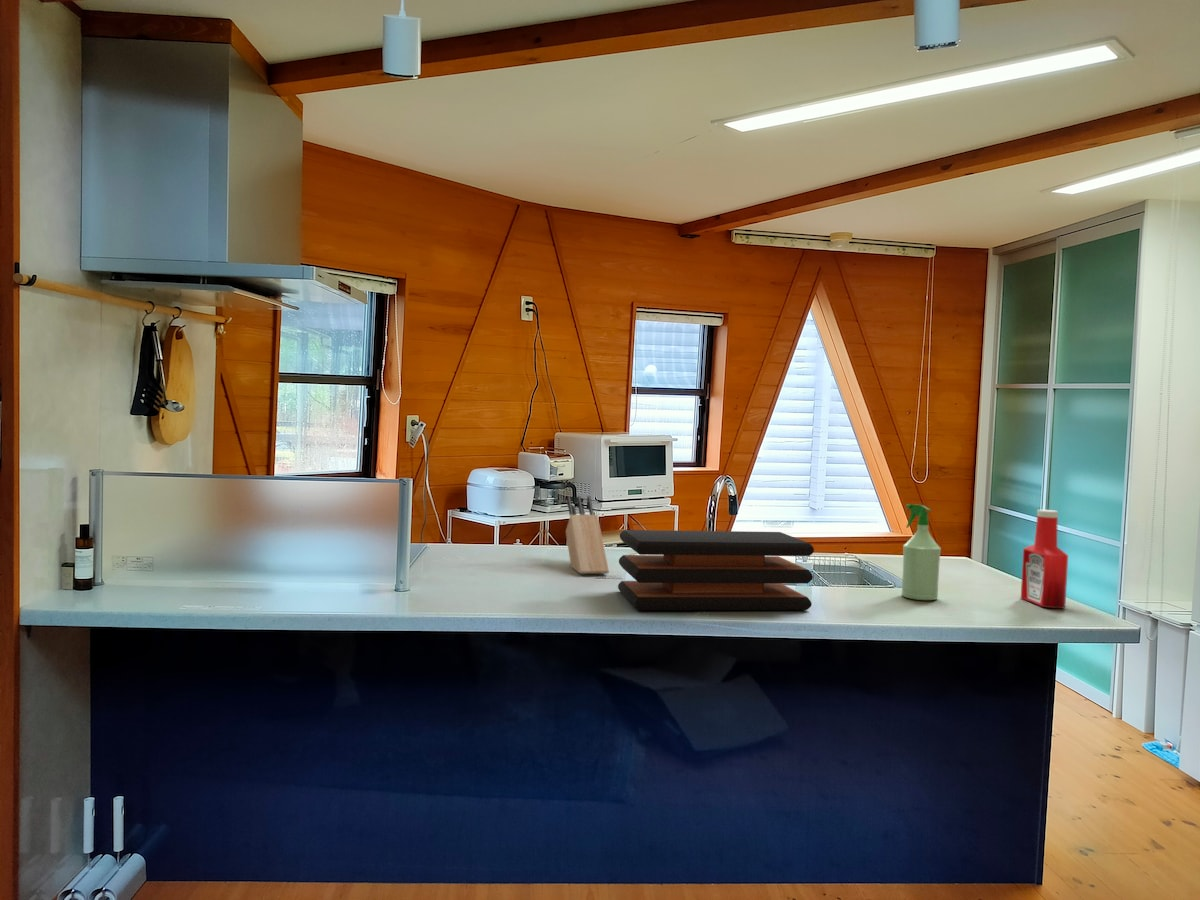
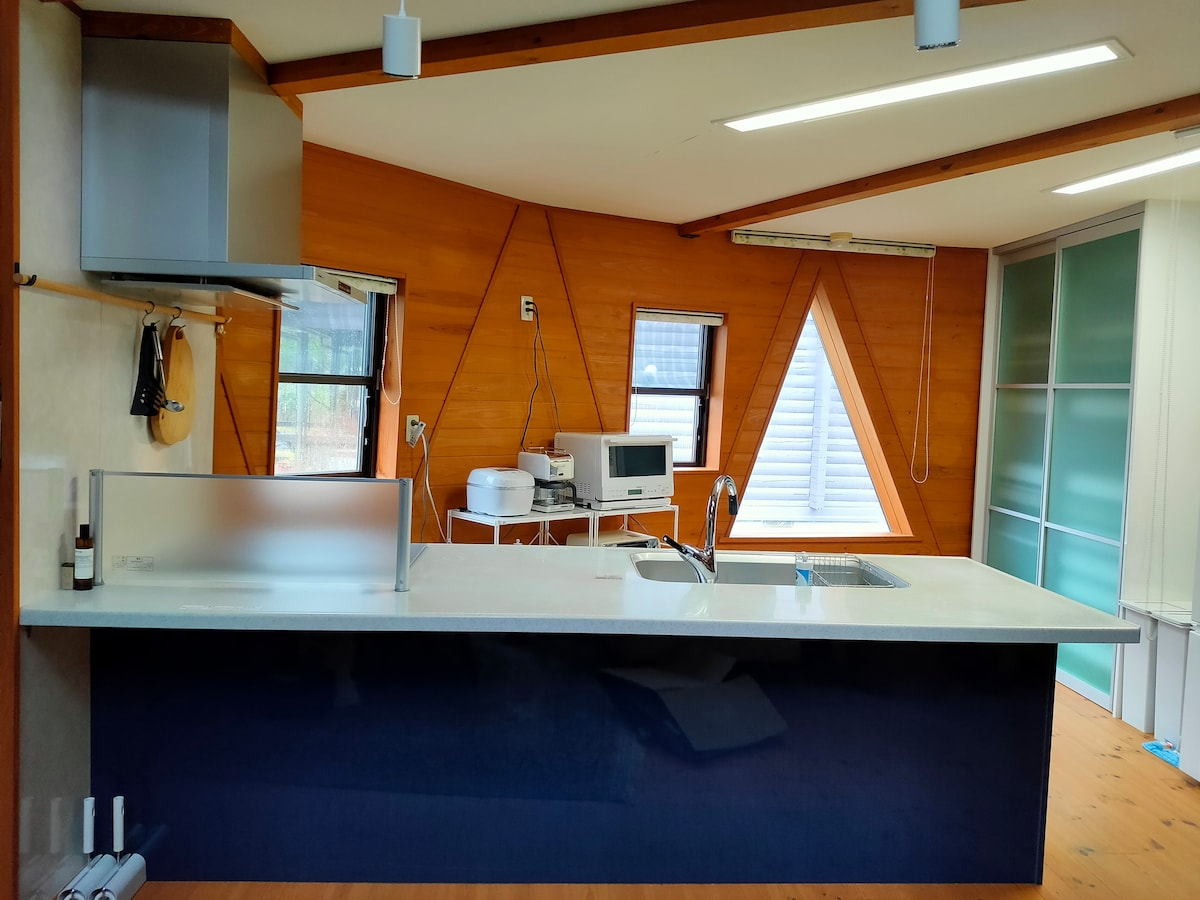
- spray bottle (921, 551)
- soap bottle (1045, 556)
- cutting board (712, 568)
- knife block (585, 532)
